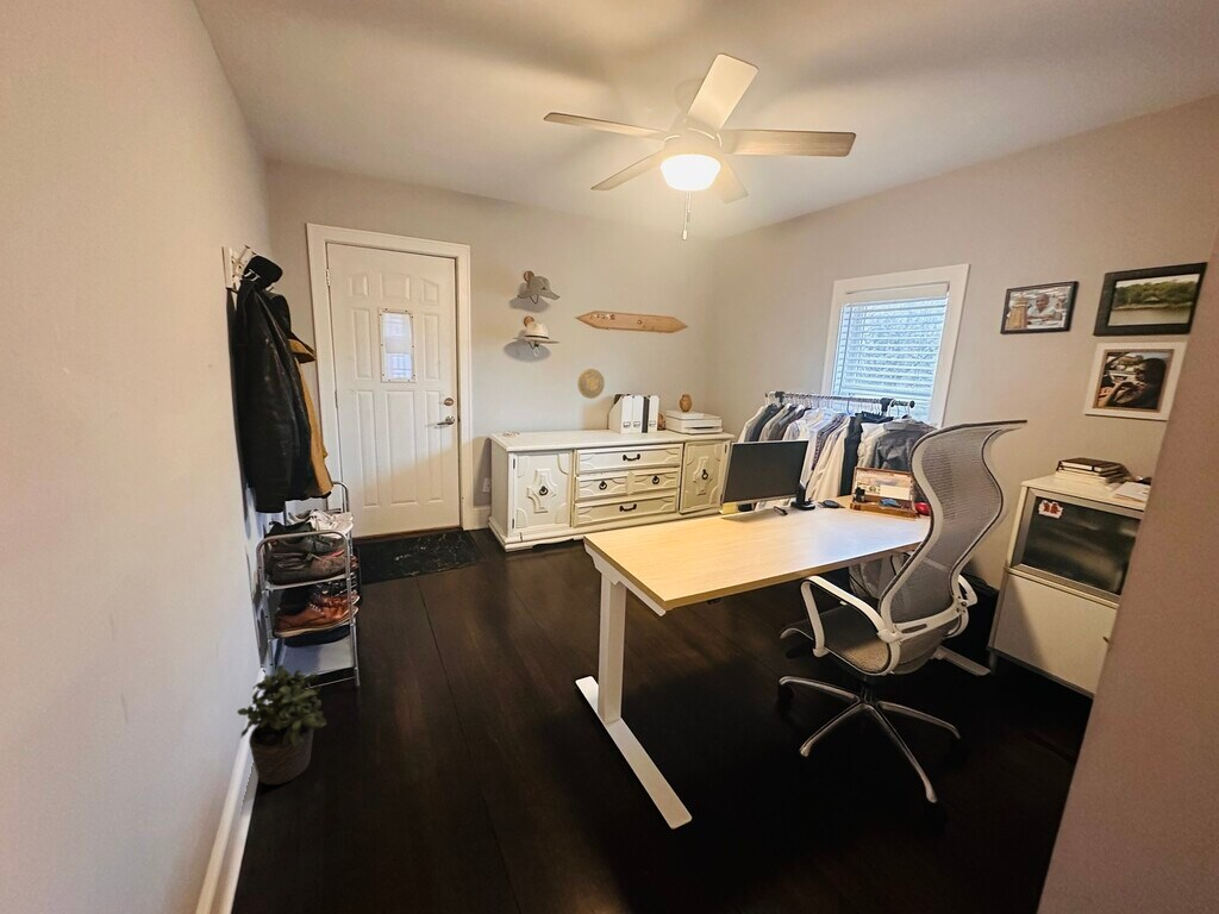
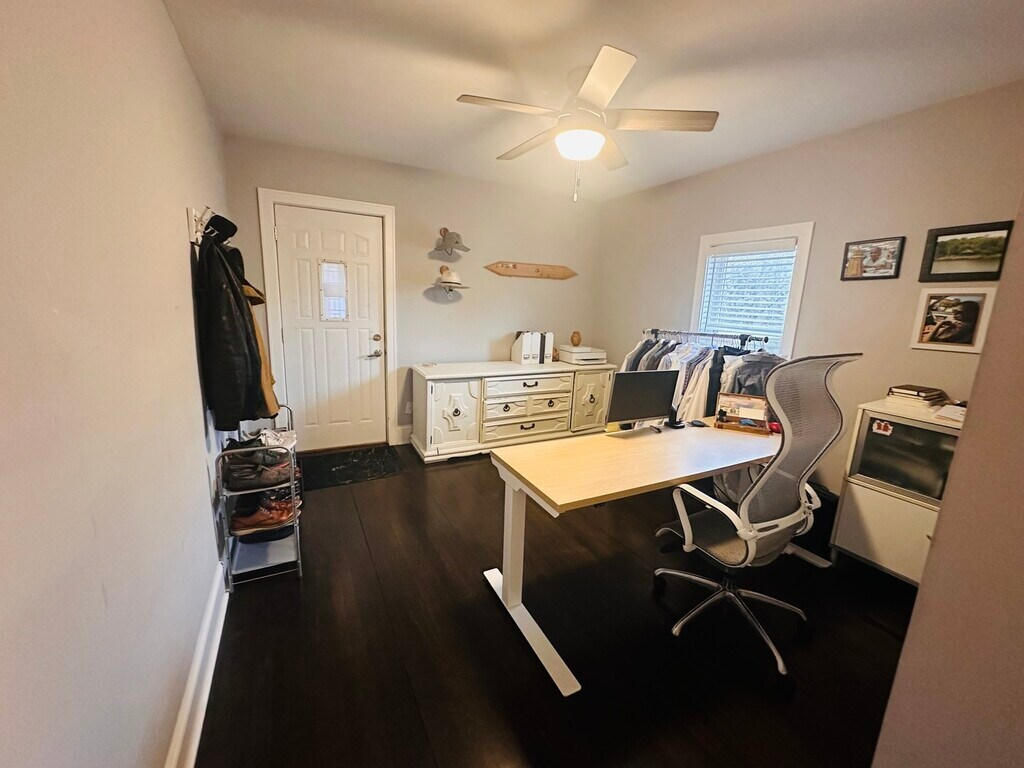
- potted plant (283, 718)
- decorative plate (592, 383)
